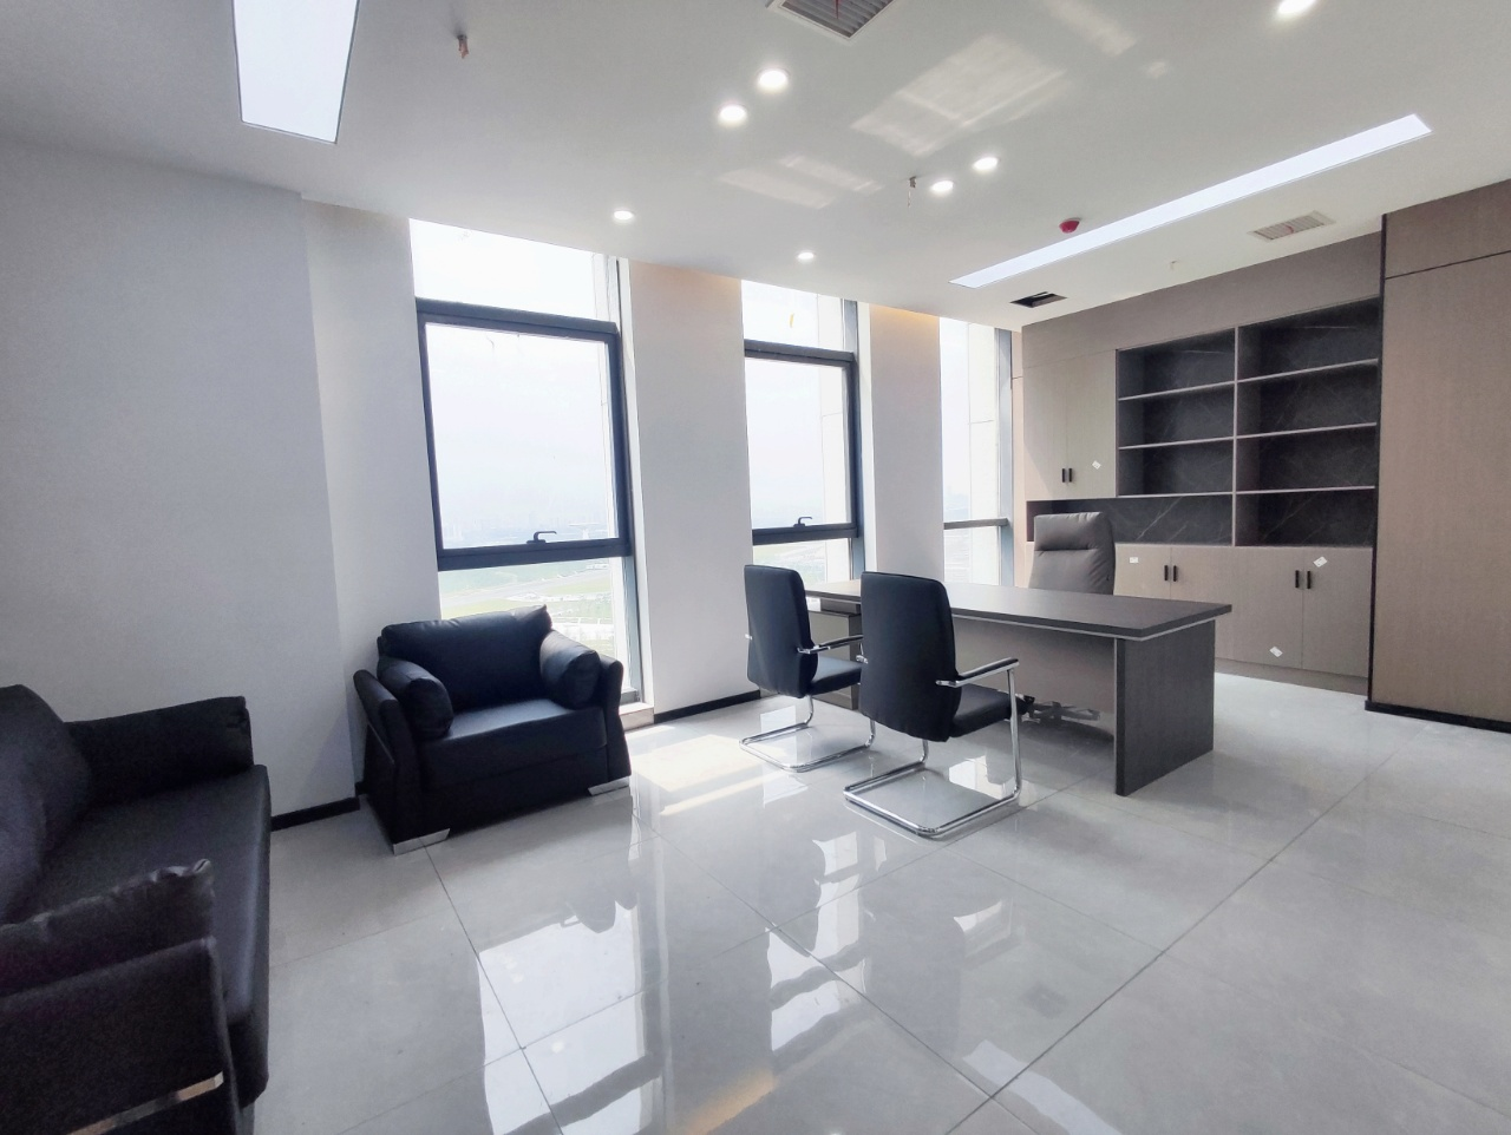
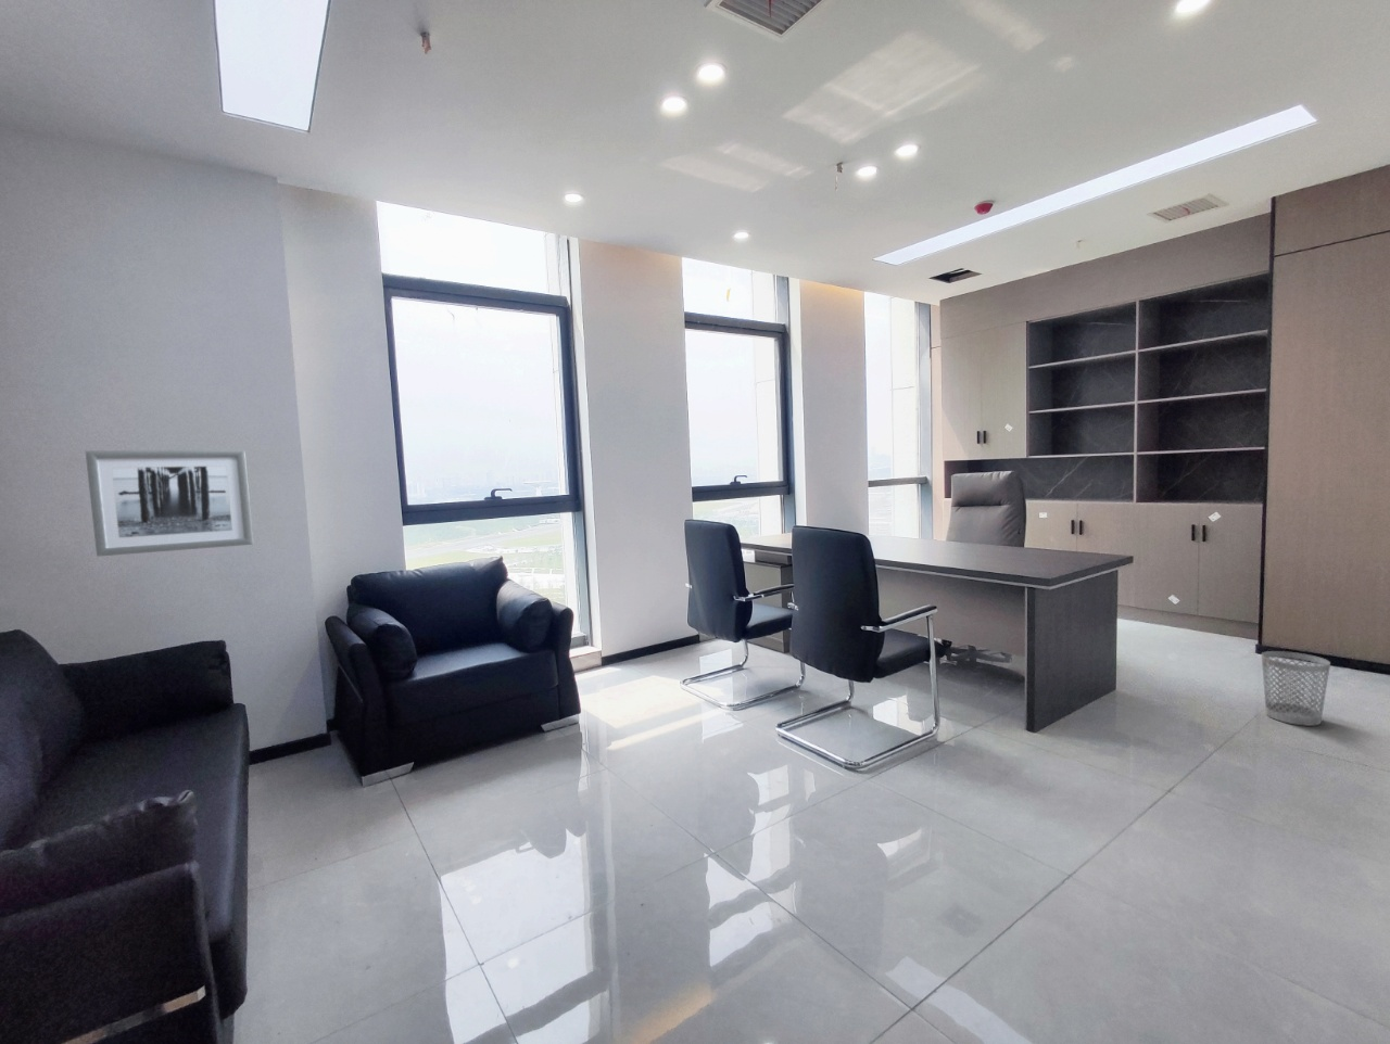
+ wall art (173, 500)
+ wastebasket (1293, 688)
